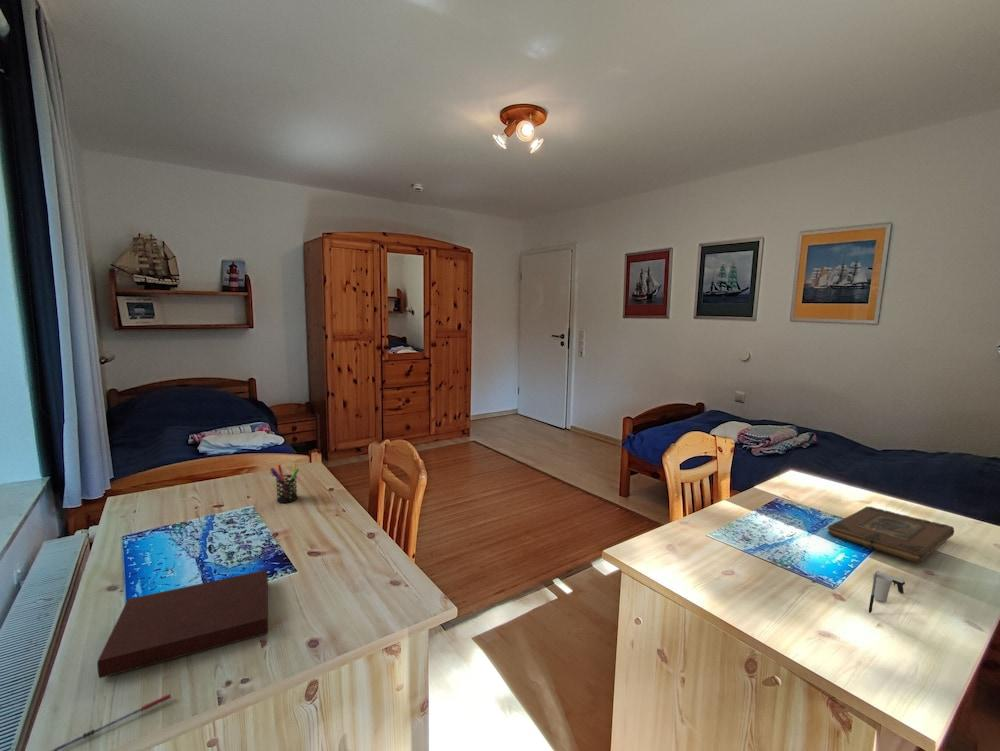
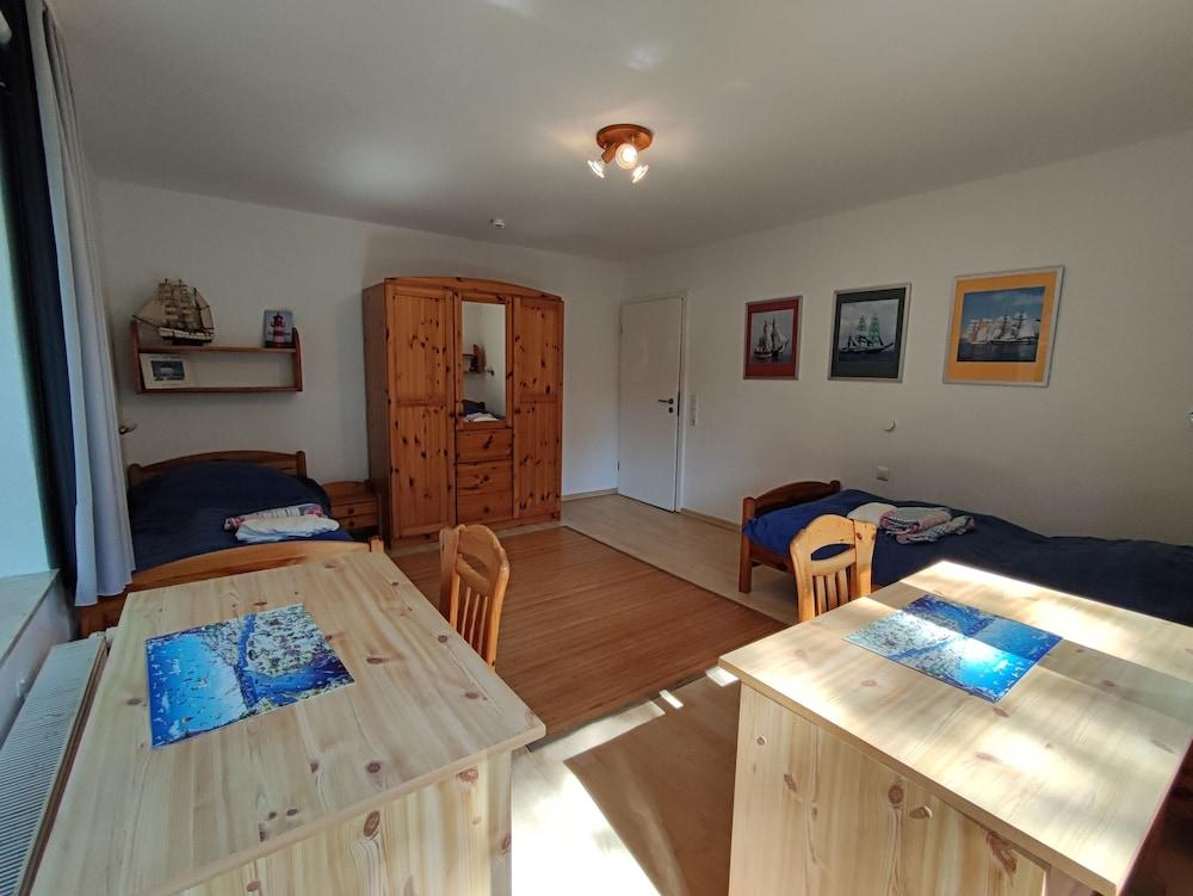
- notebook (195, 615)
- pen holder (287, 481)
- book (890, 530)
- pen (112, 722)
- cup (882, 581)
